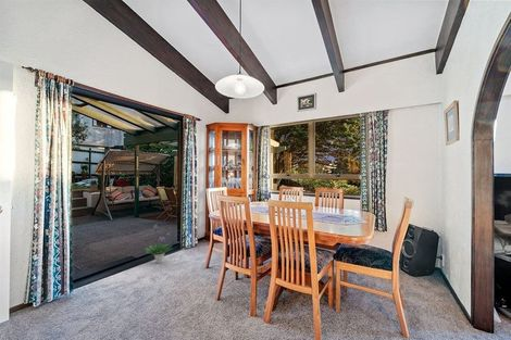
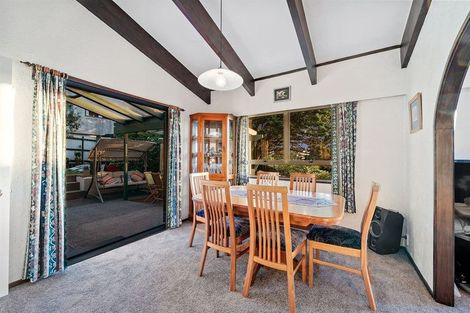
- potted plant (158, 243)
